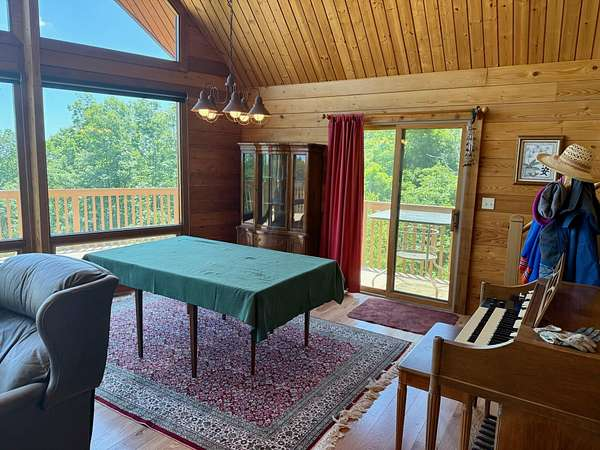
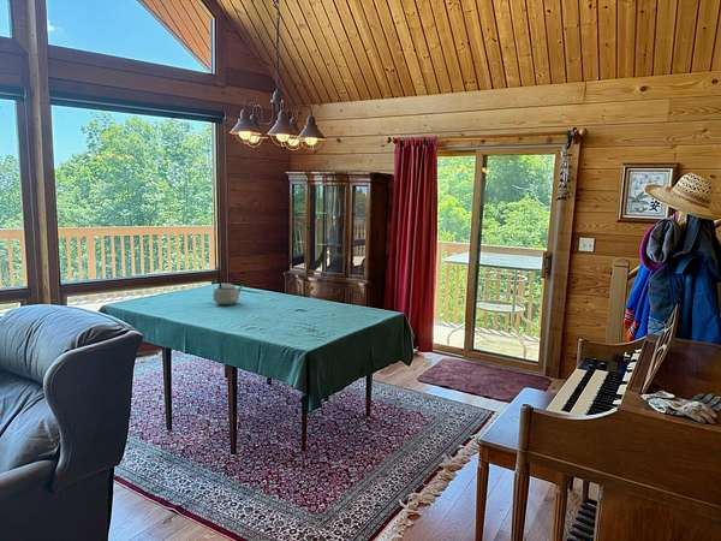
+ teapot (228, 287)
